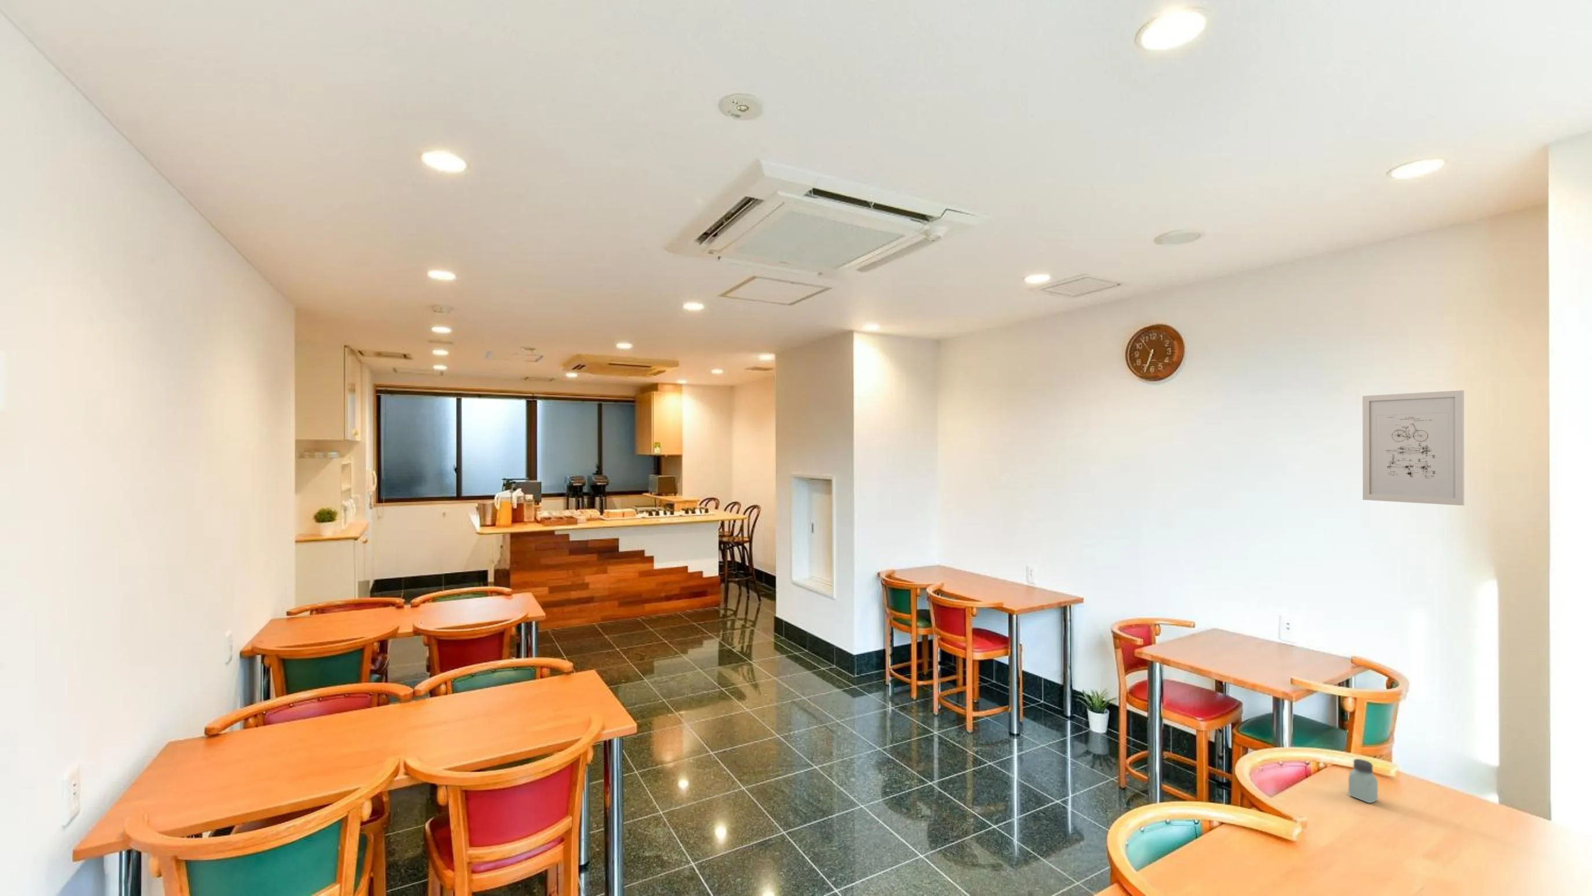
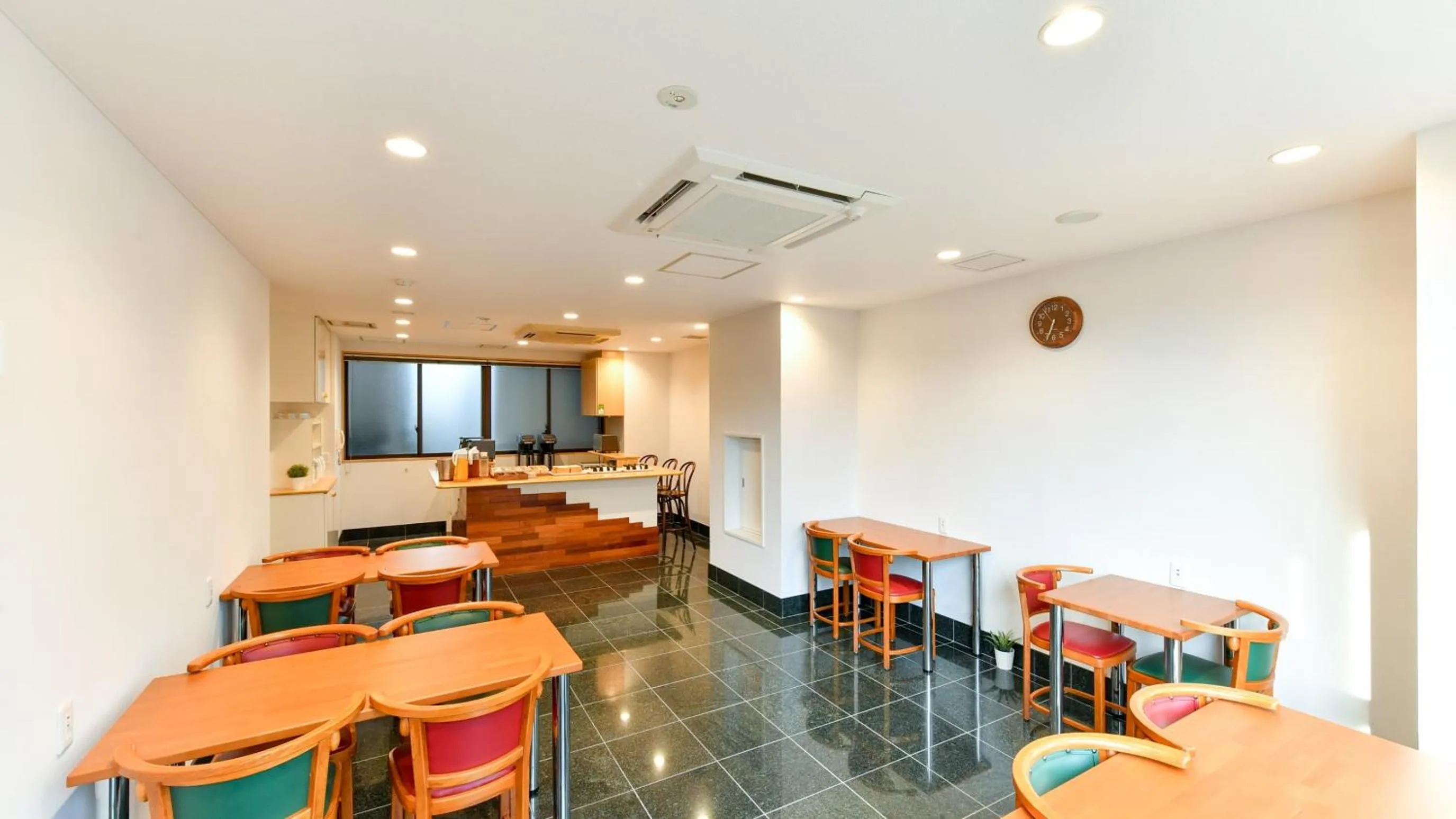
- wall art (1410, 447)
- saltshaker (1362, 780)
